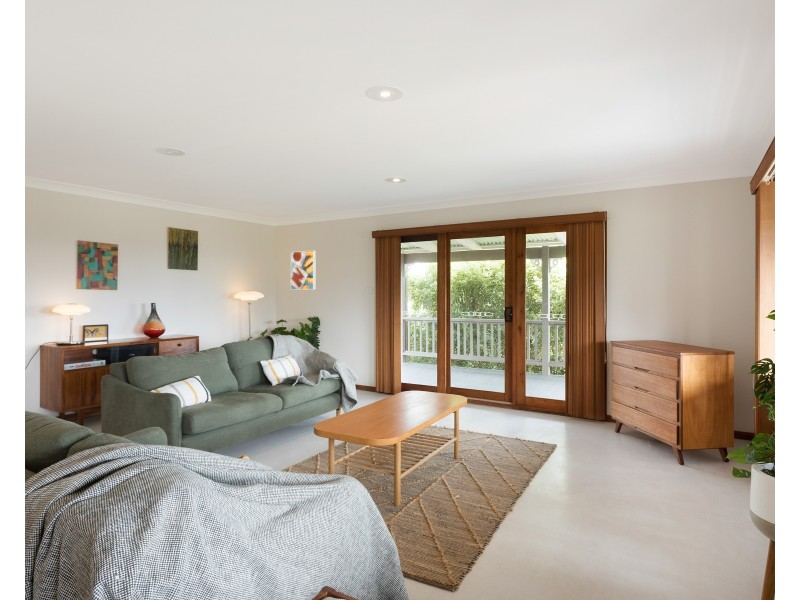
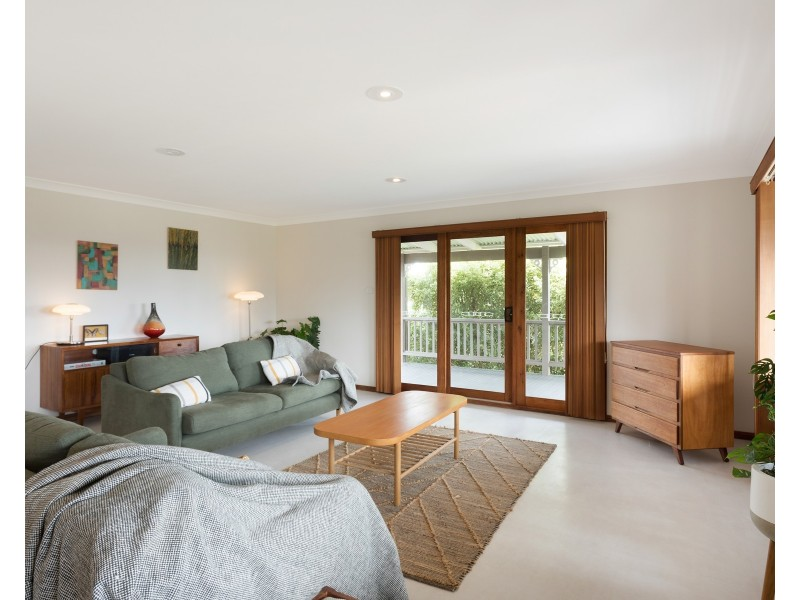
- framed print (302, 270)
